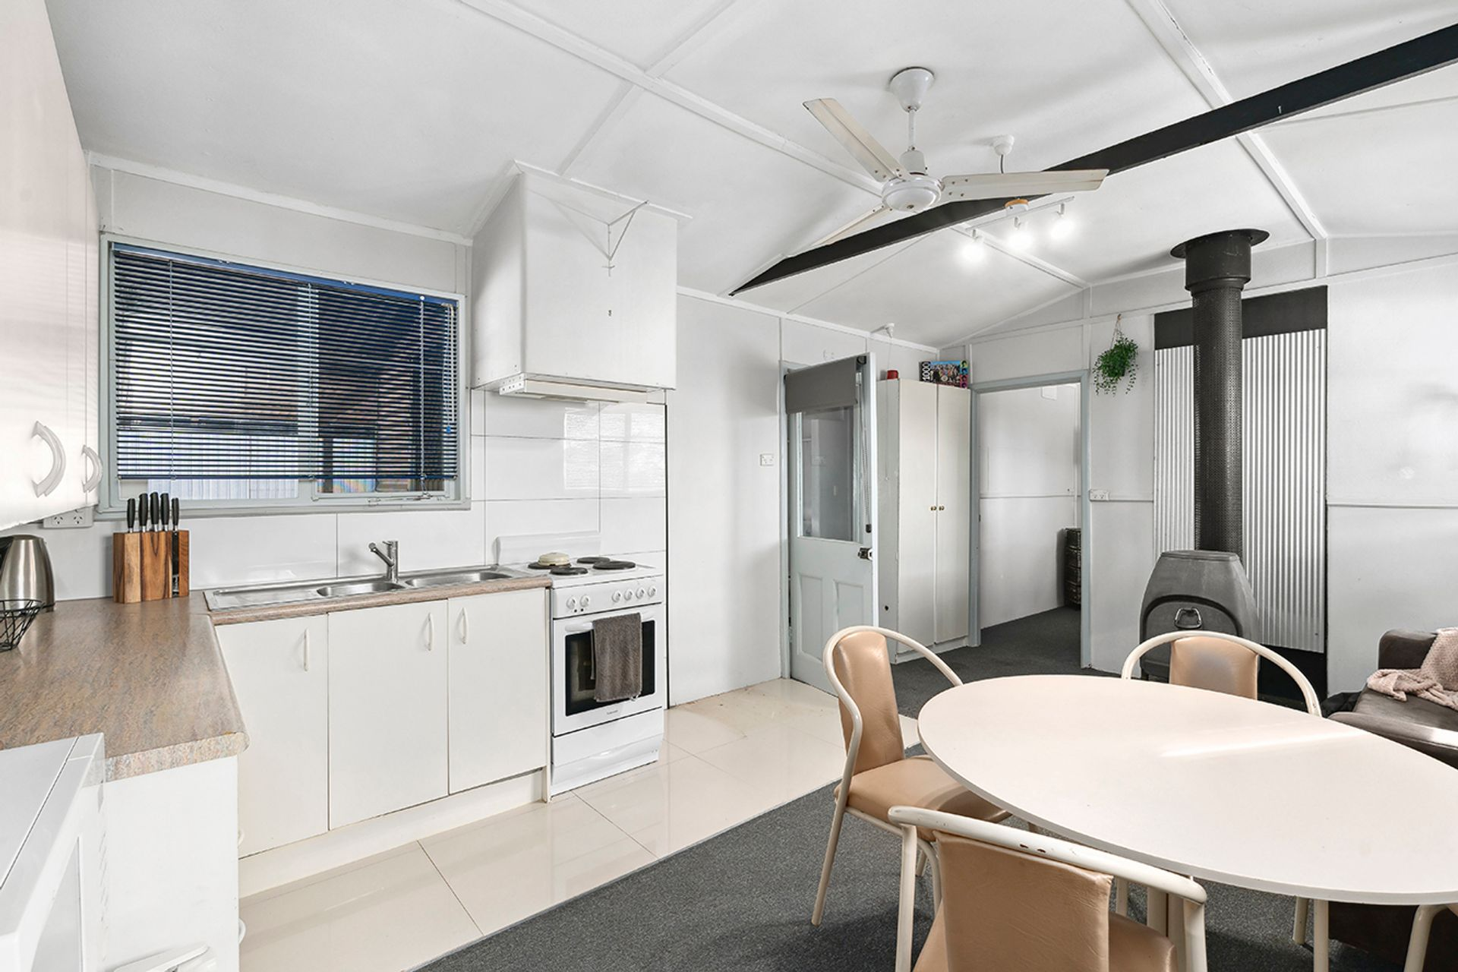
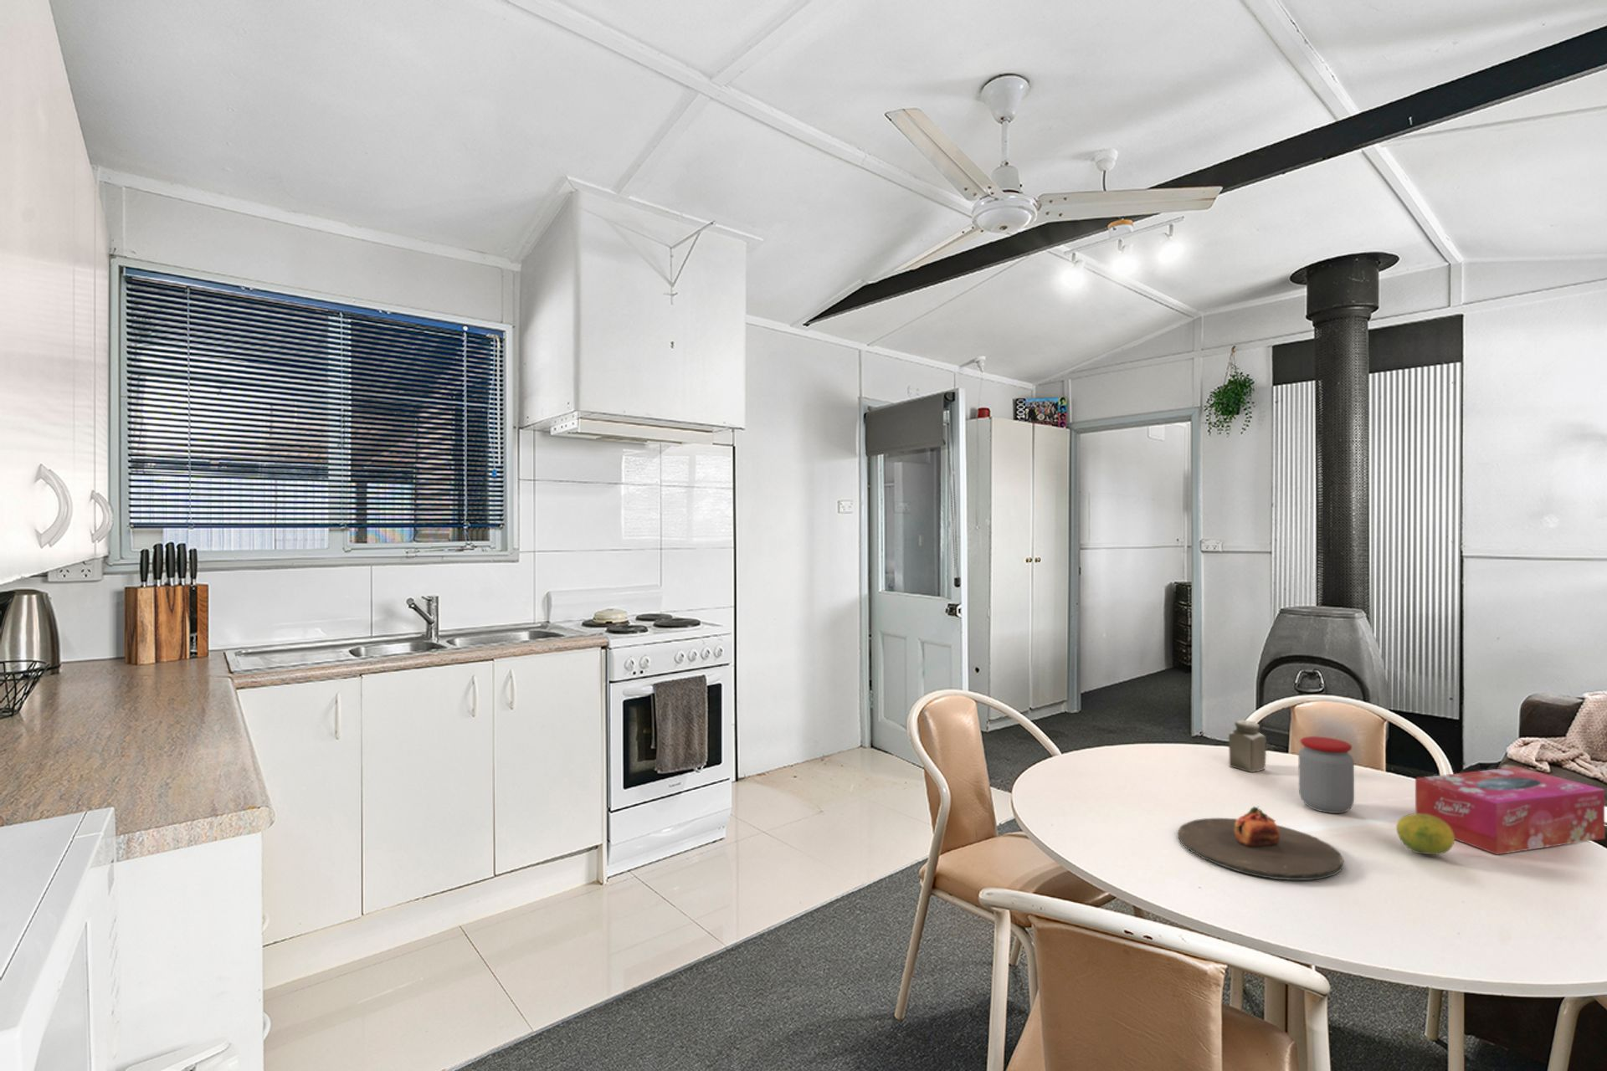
+ plate (1257, 827)
+ fruit (1424, 833)
+ salt shaker (1247, 743)
+ tissue box (1508, 808)
+ jar (1326, 775)
